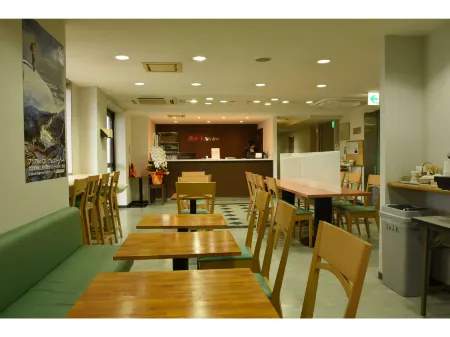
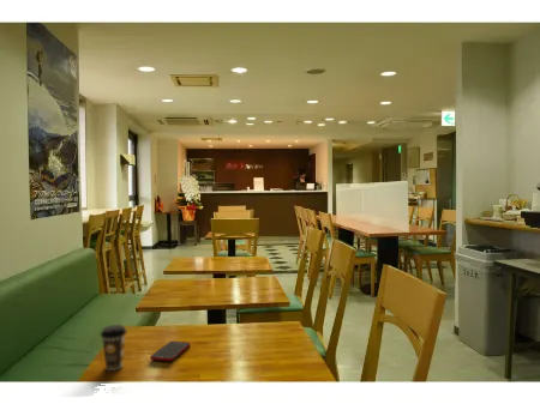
+ cell phone (170, 350)
+ coffee cup (114, 346)
